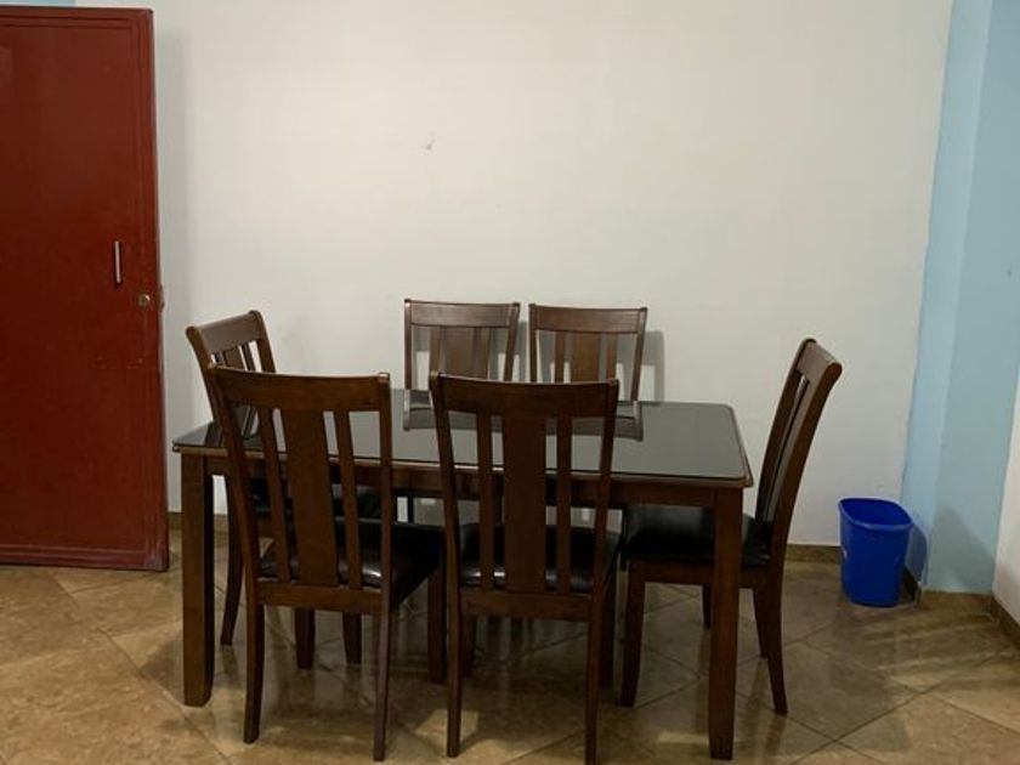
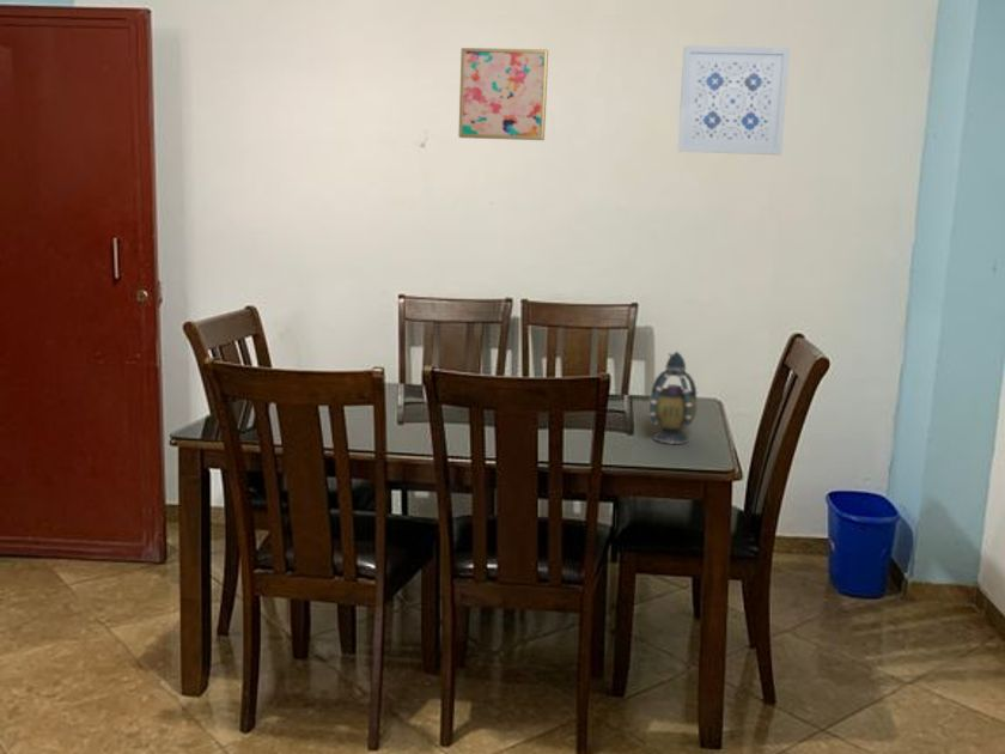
+ teapot (675, 393)
+ wall art (502, 95)
+ wall art (732, 101)
